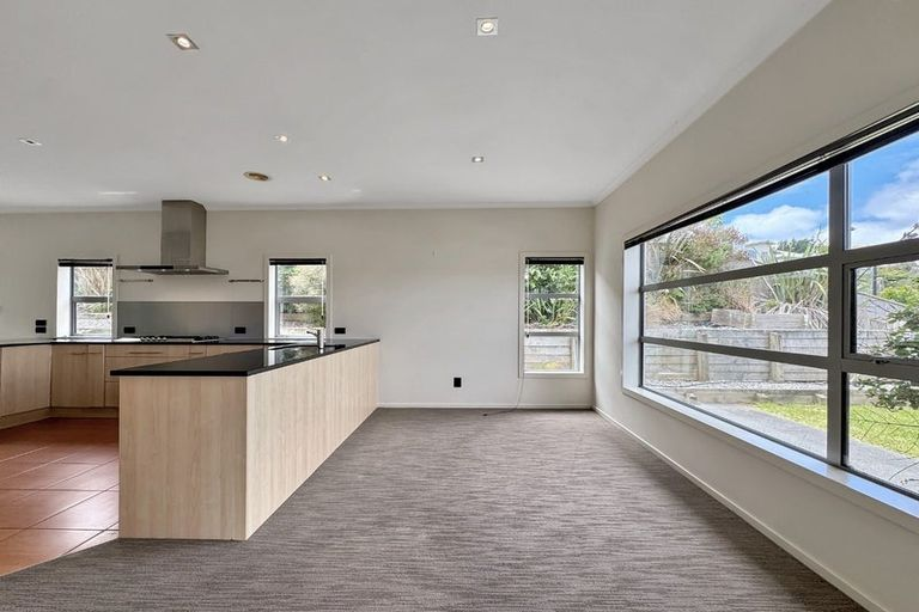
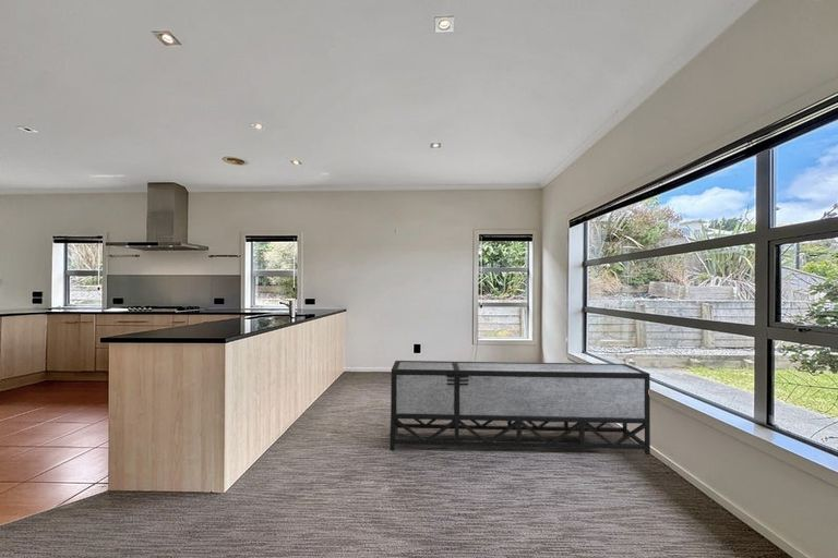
+ sideboard (513, 404)
